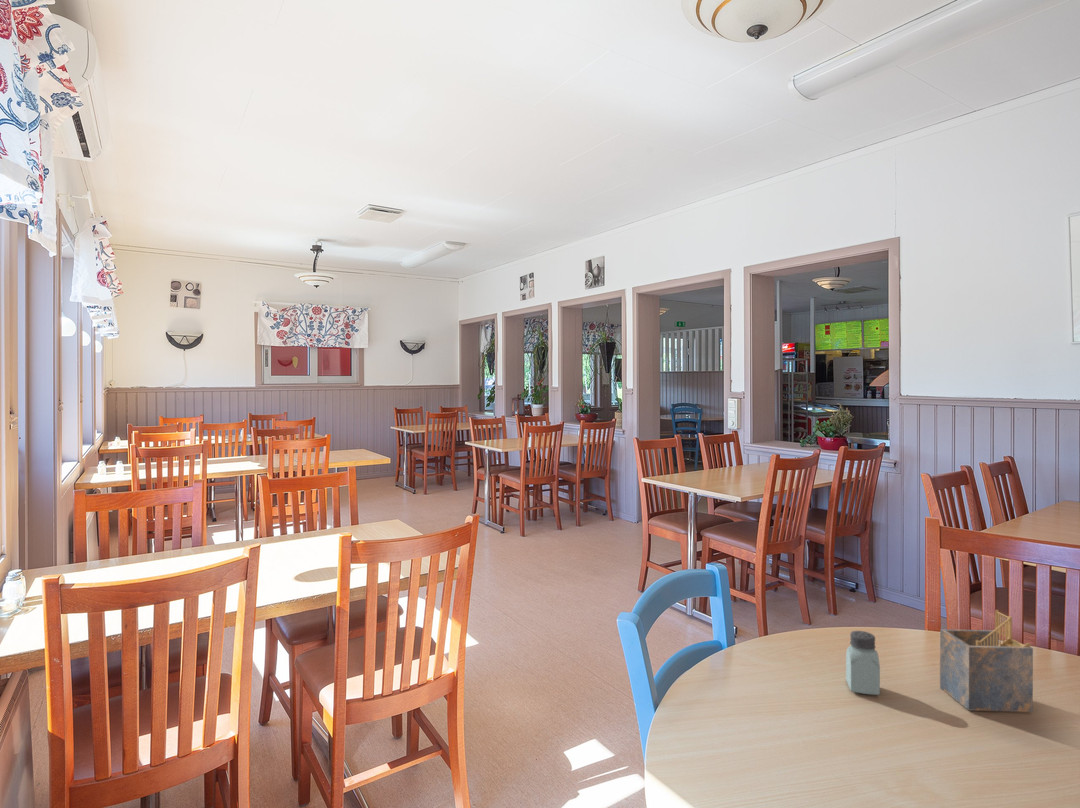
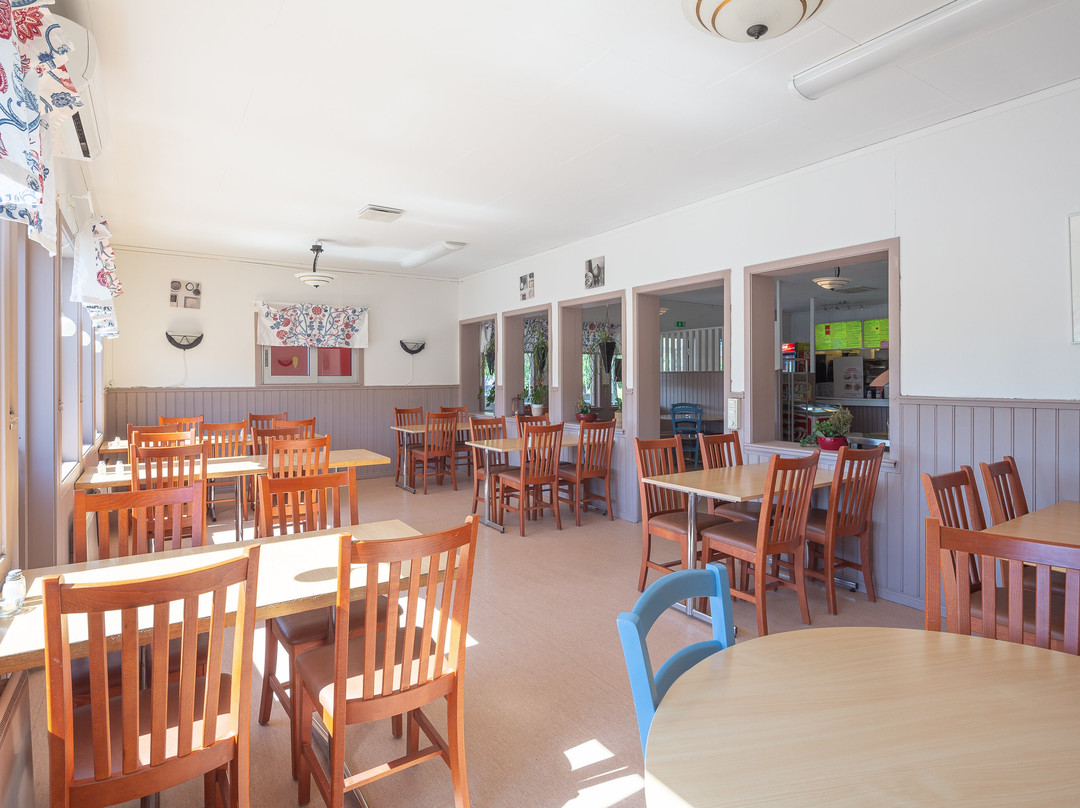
- saltshaker (862, 661)
- napkin holder (984, 657)
